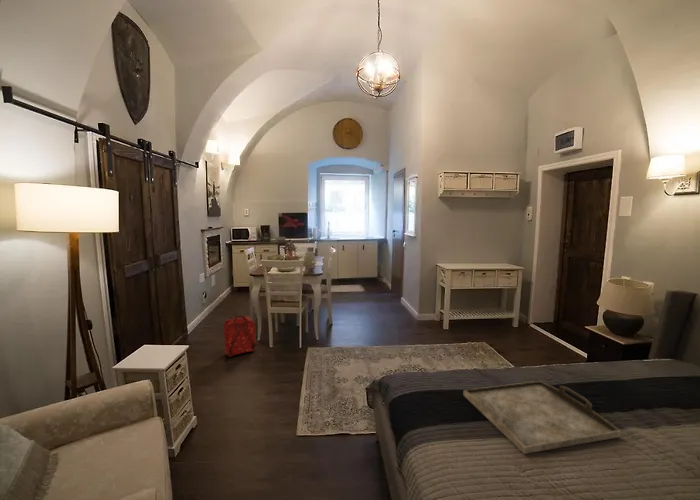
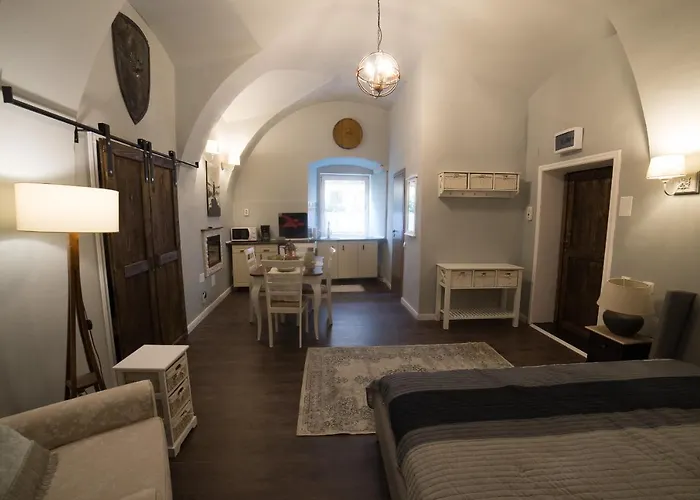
- backpack (240, 334)
- serving tray (533, 406)
